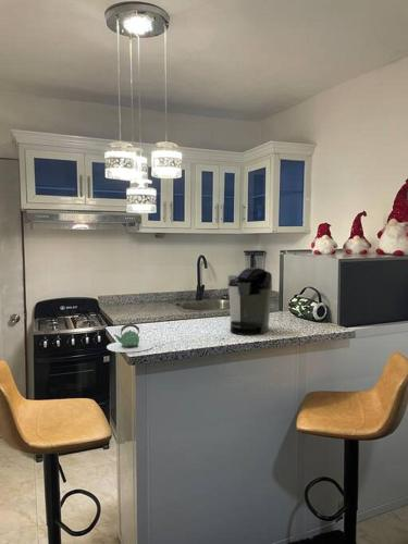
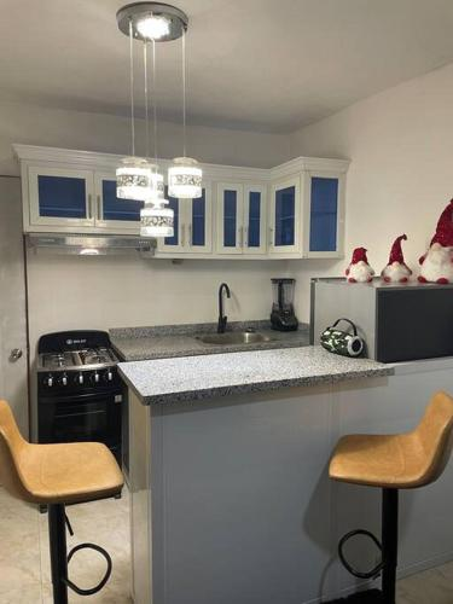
- teapot (129, 335)
- coffee maker (240, 297)
